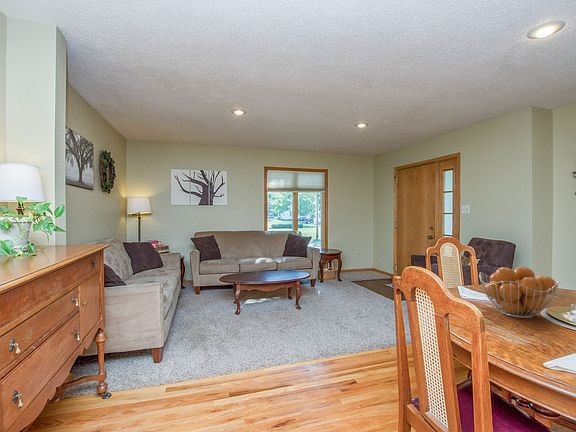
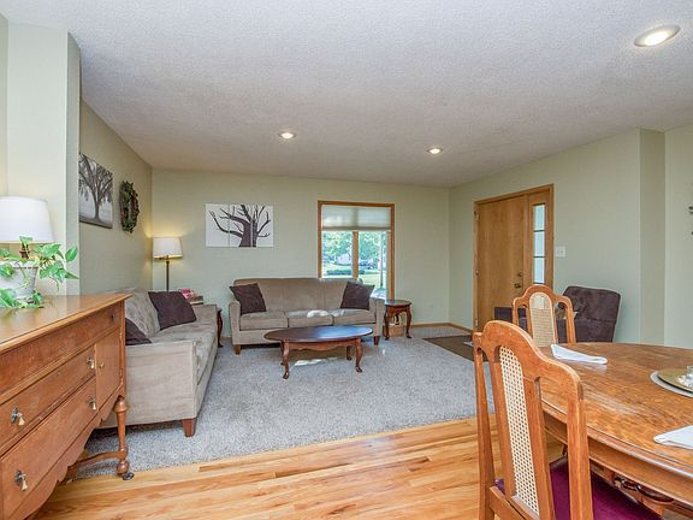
- fruit basket (516, 290)
